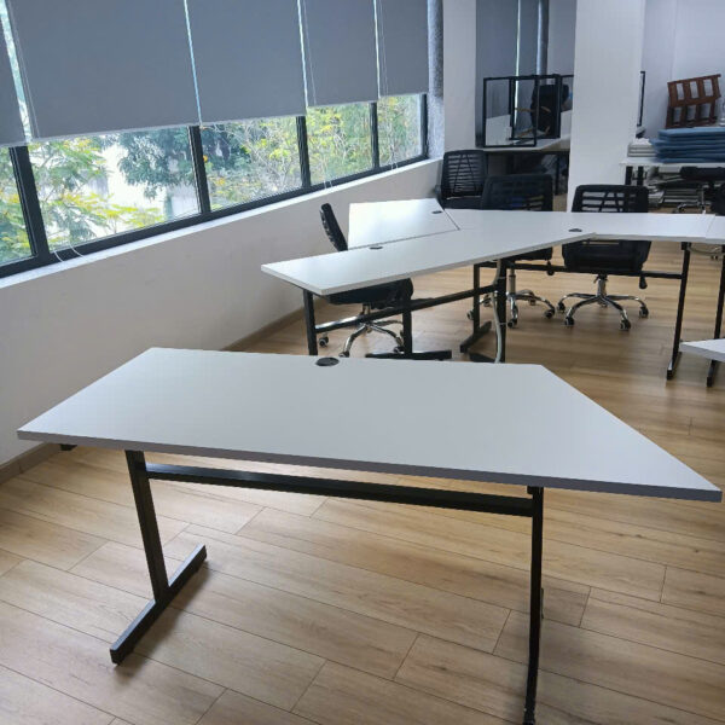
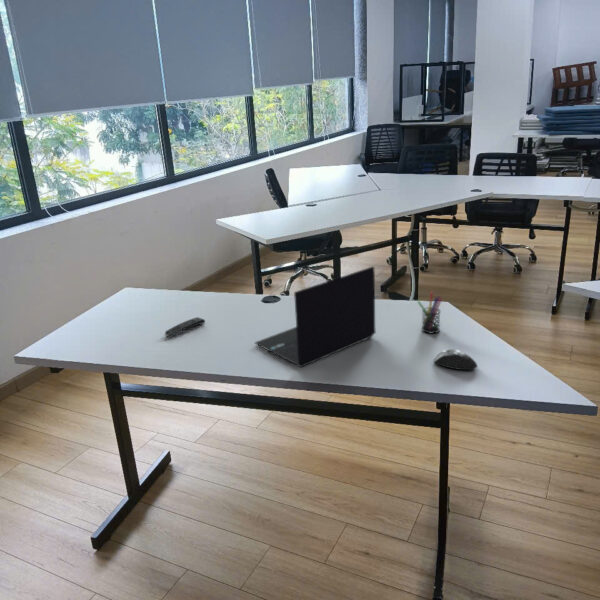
+ pen holder (429, 312)
+ remote control (184, 326)
+ mouse (455, 358)
+ laptop (313, 306)
